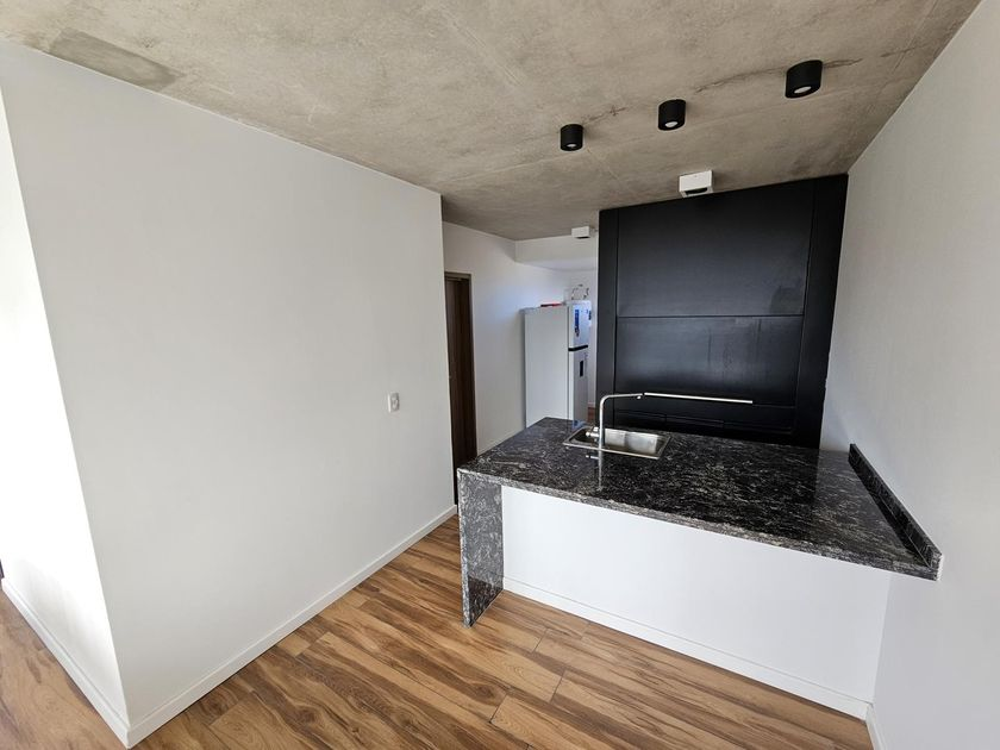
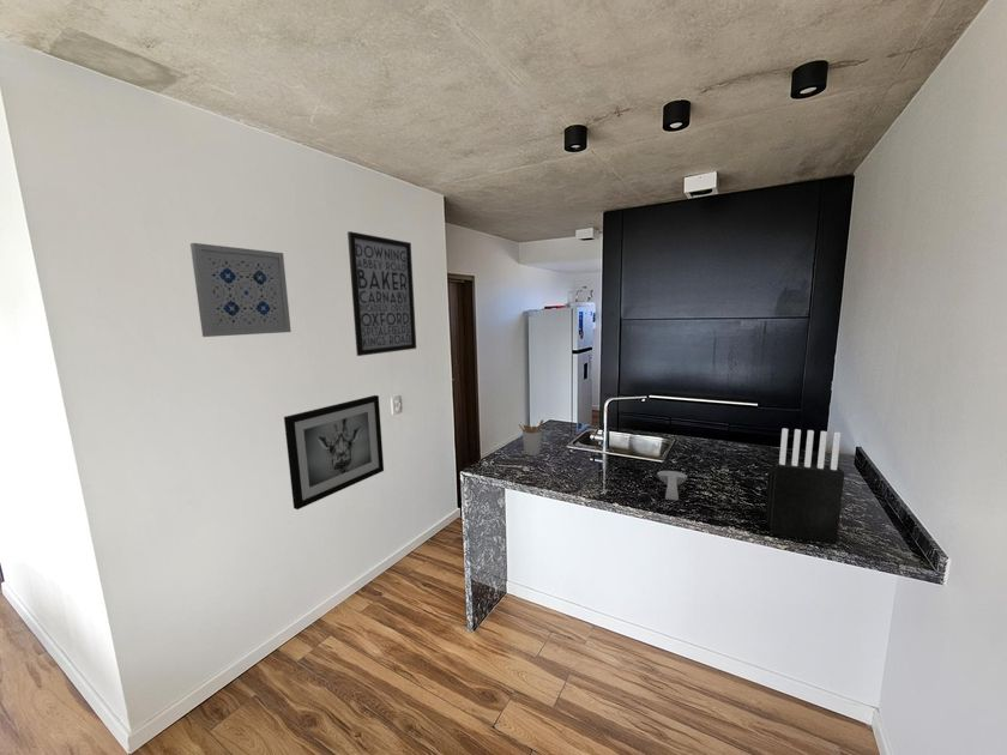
+ knife block (802, 479)
+ wall art (385, 296)
+ utensil holder (531, 437)
+ wall art (245, 291)
+ wall art (339, 447)
+ spoon rest (671, 479)
